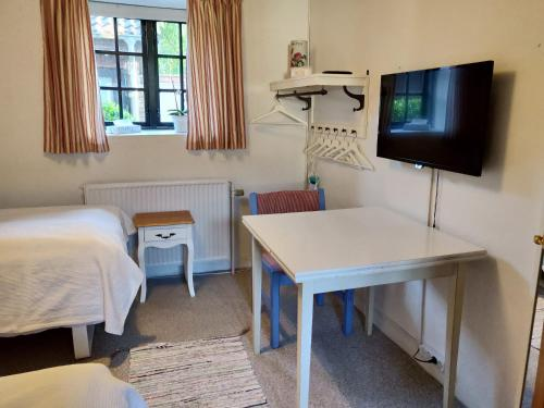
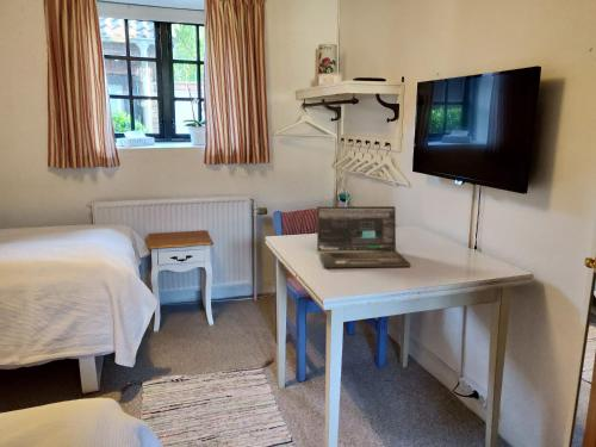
+ laptop (361, 235)
